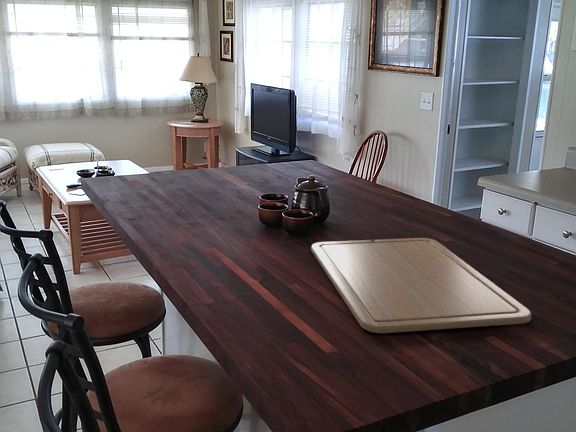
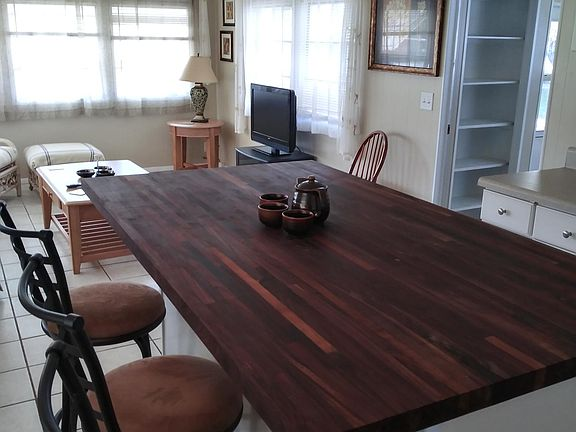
- chopping board (405, 276)
